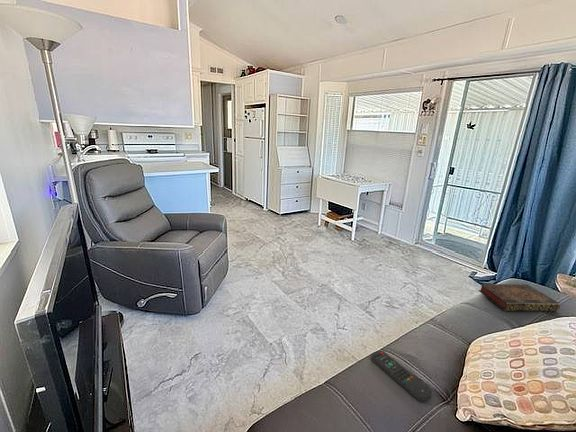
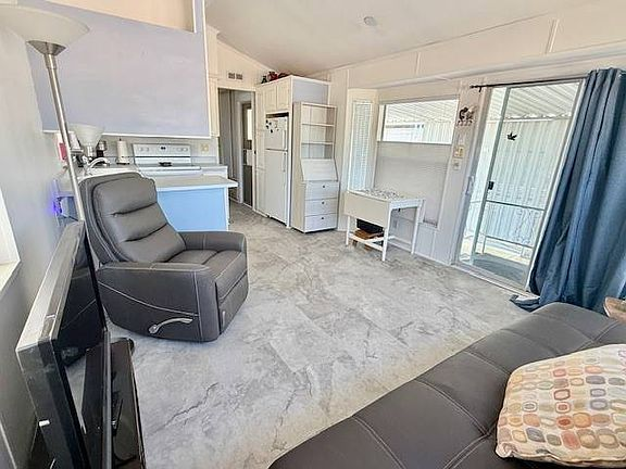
- book (517, 297)
- remote control (399, 373)
